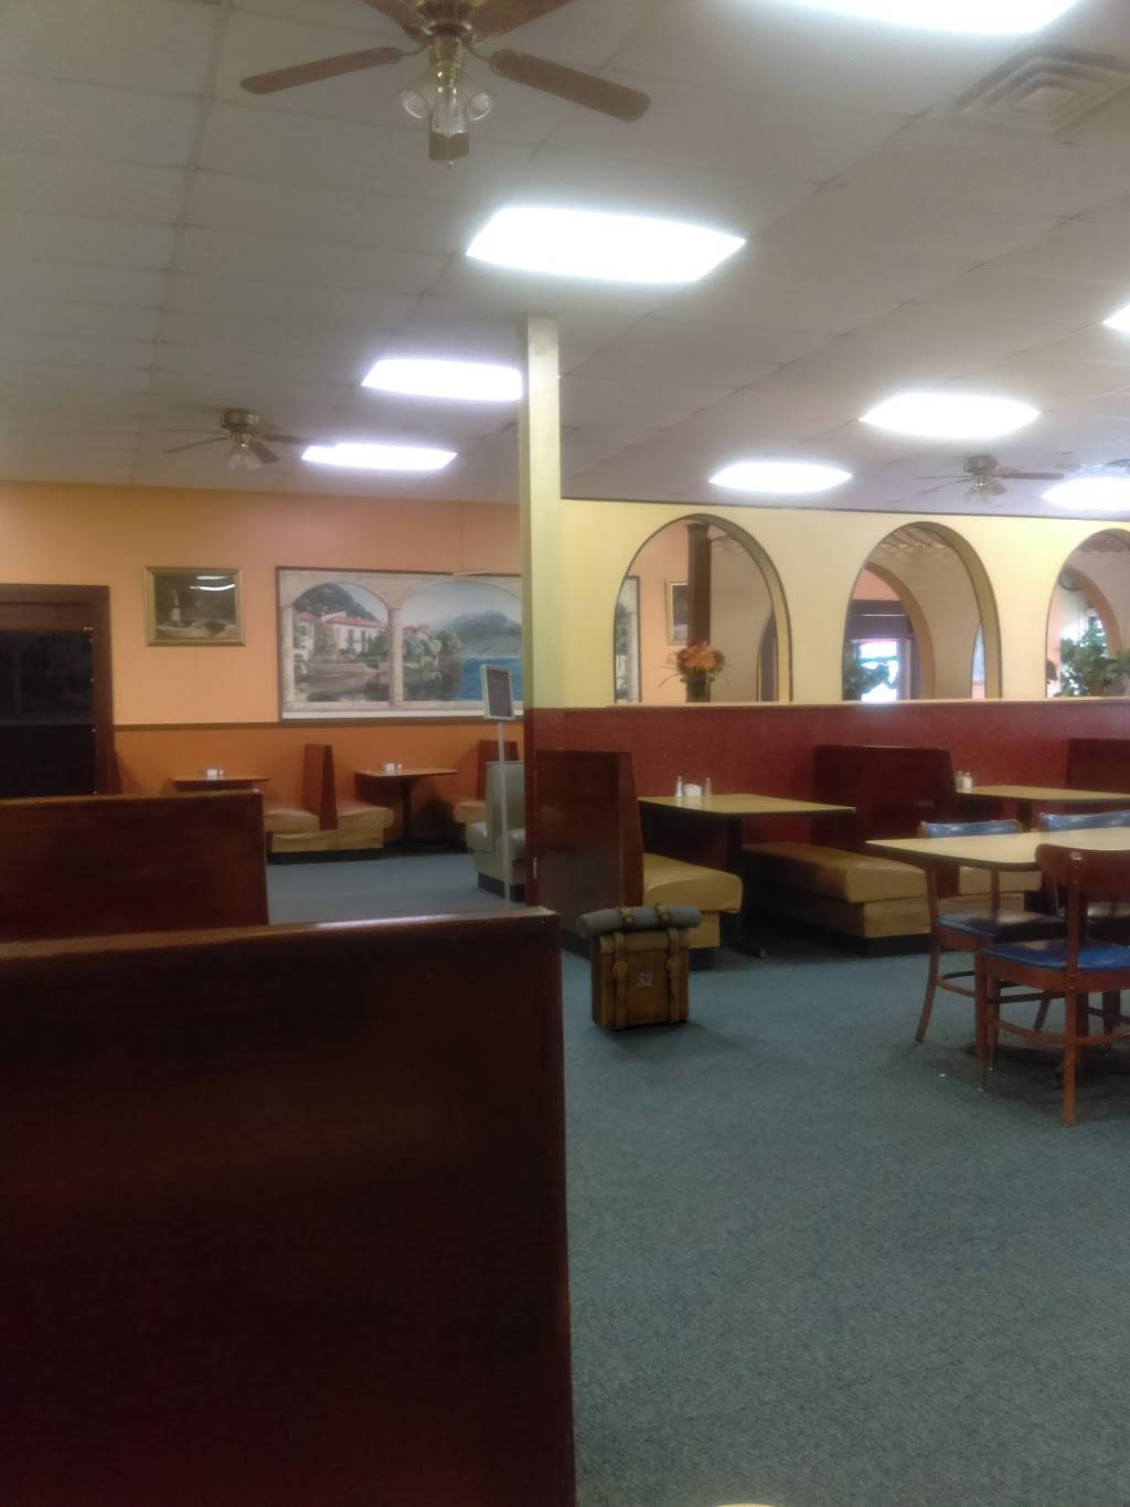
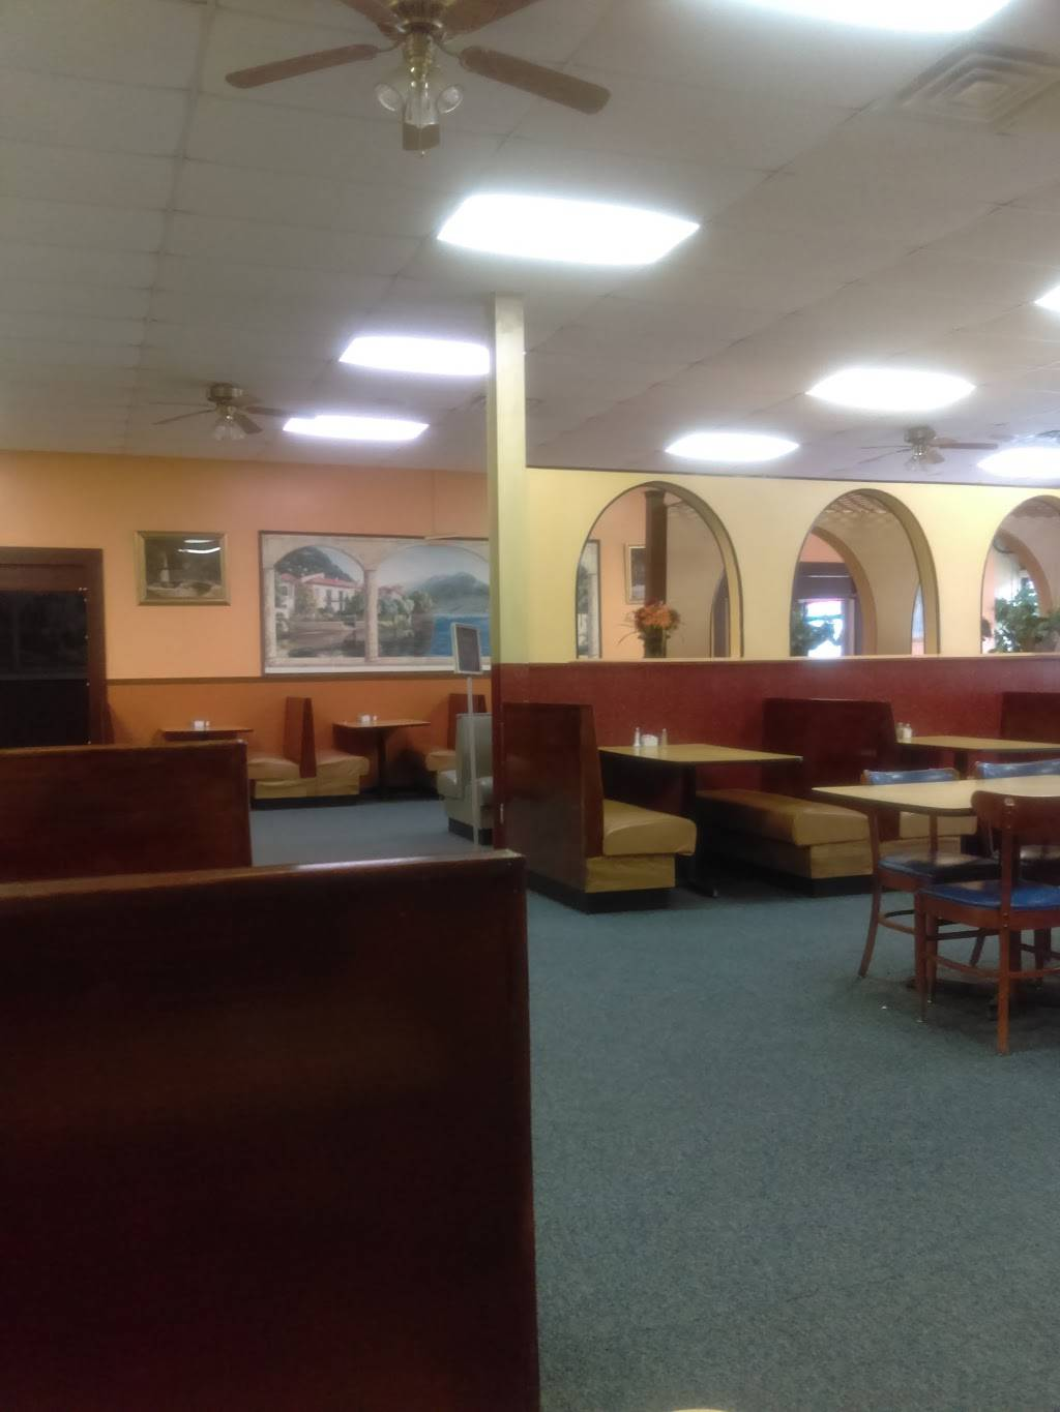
- backpack (640, 963)
